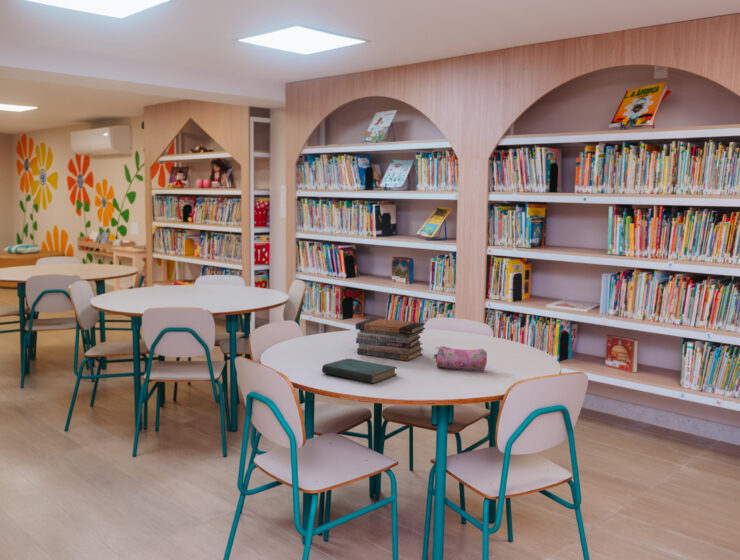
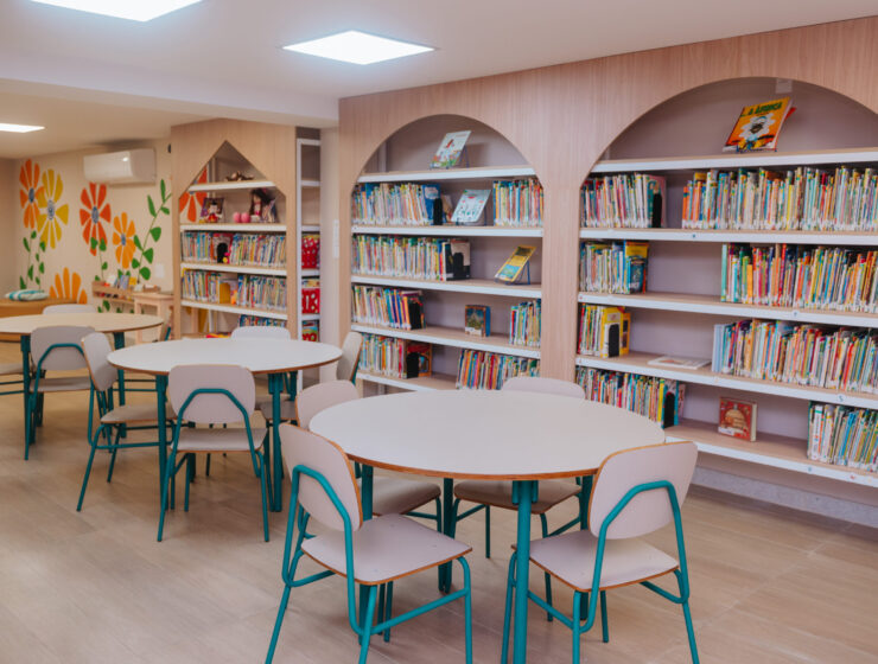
- book stack (389, 338)
- book (359, 370)
- pencil case (460, 358)
